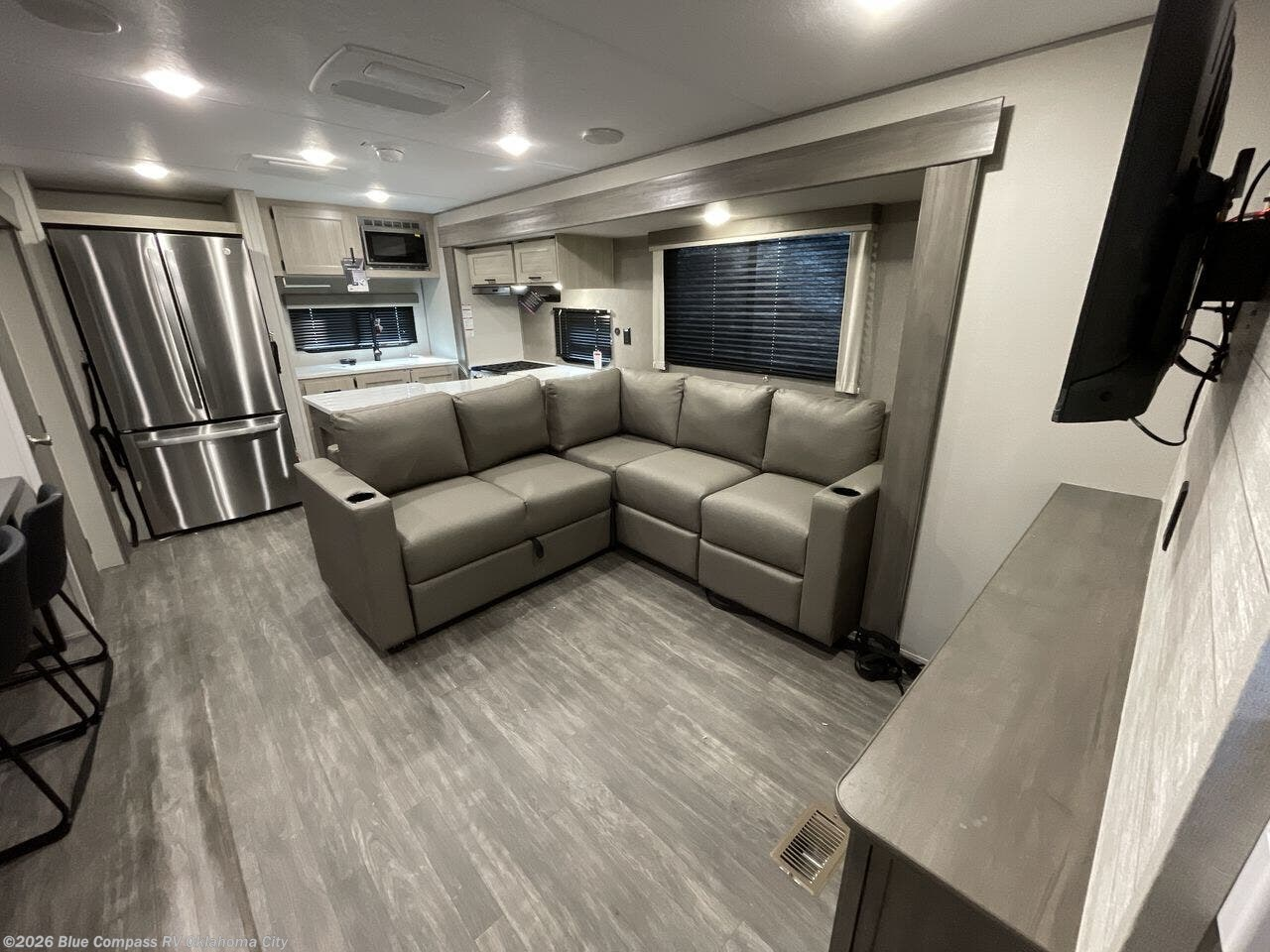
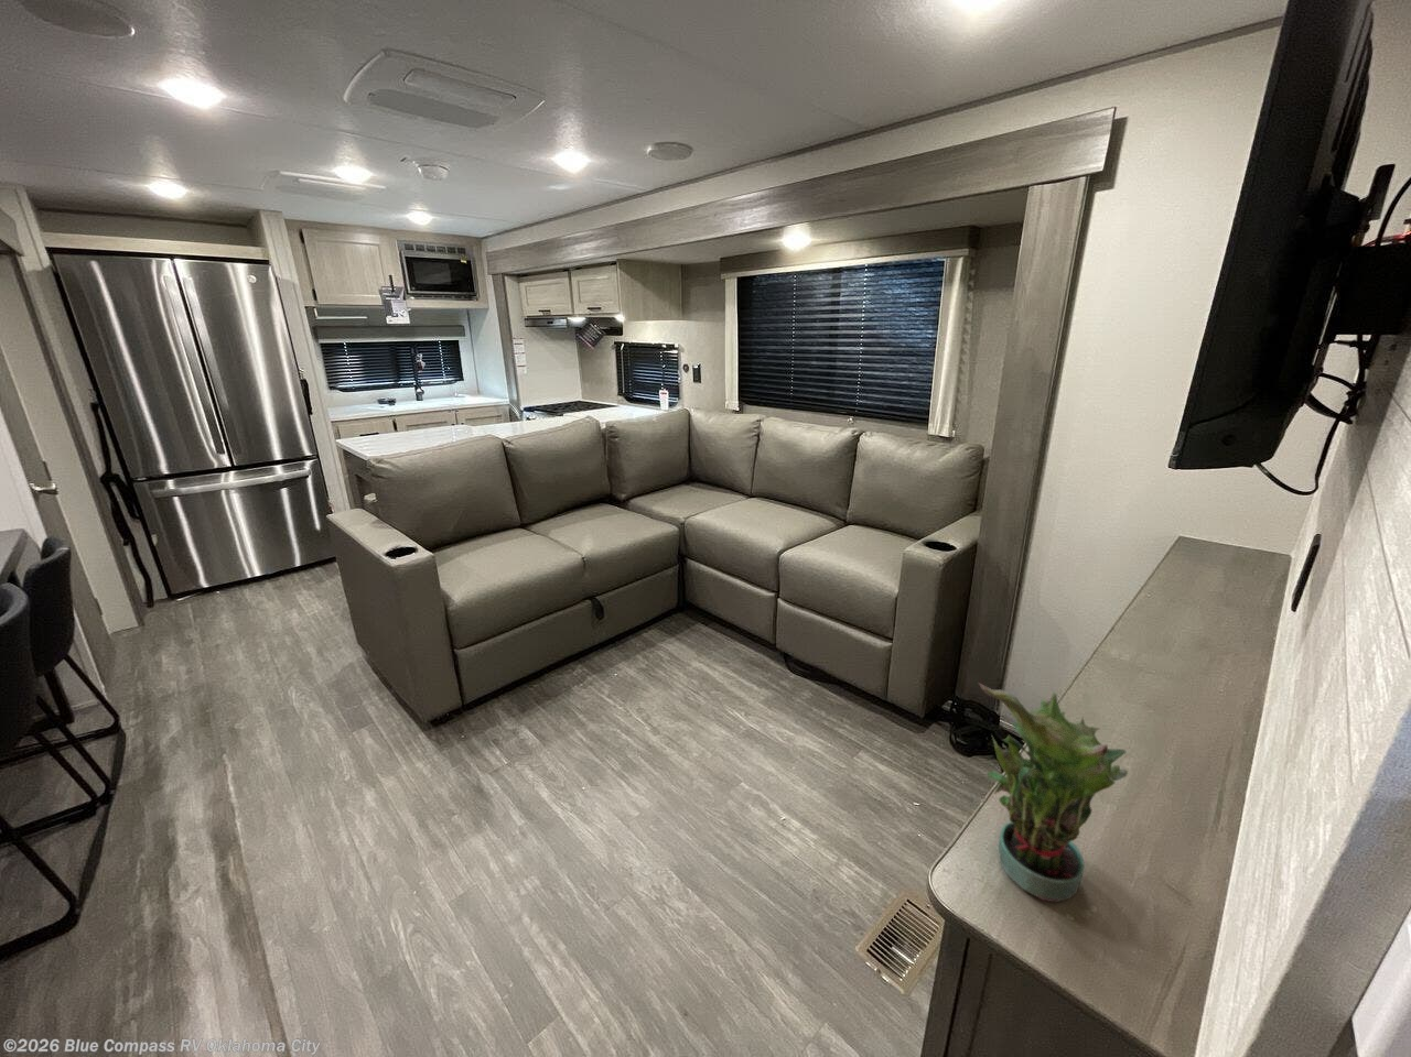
+ potted plant (1034, 778)
